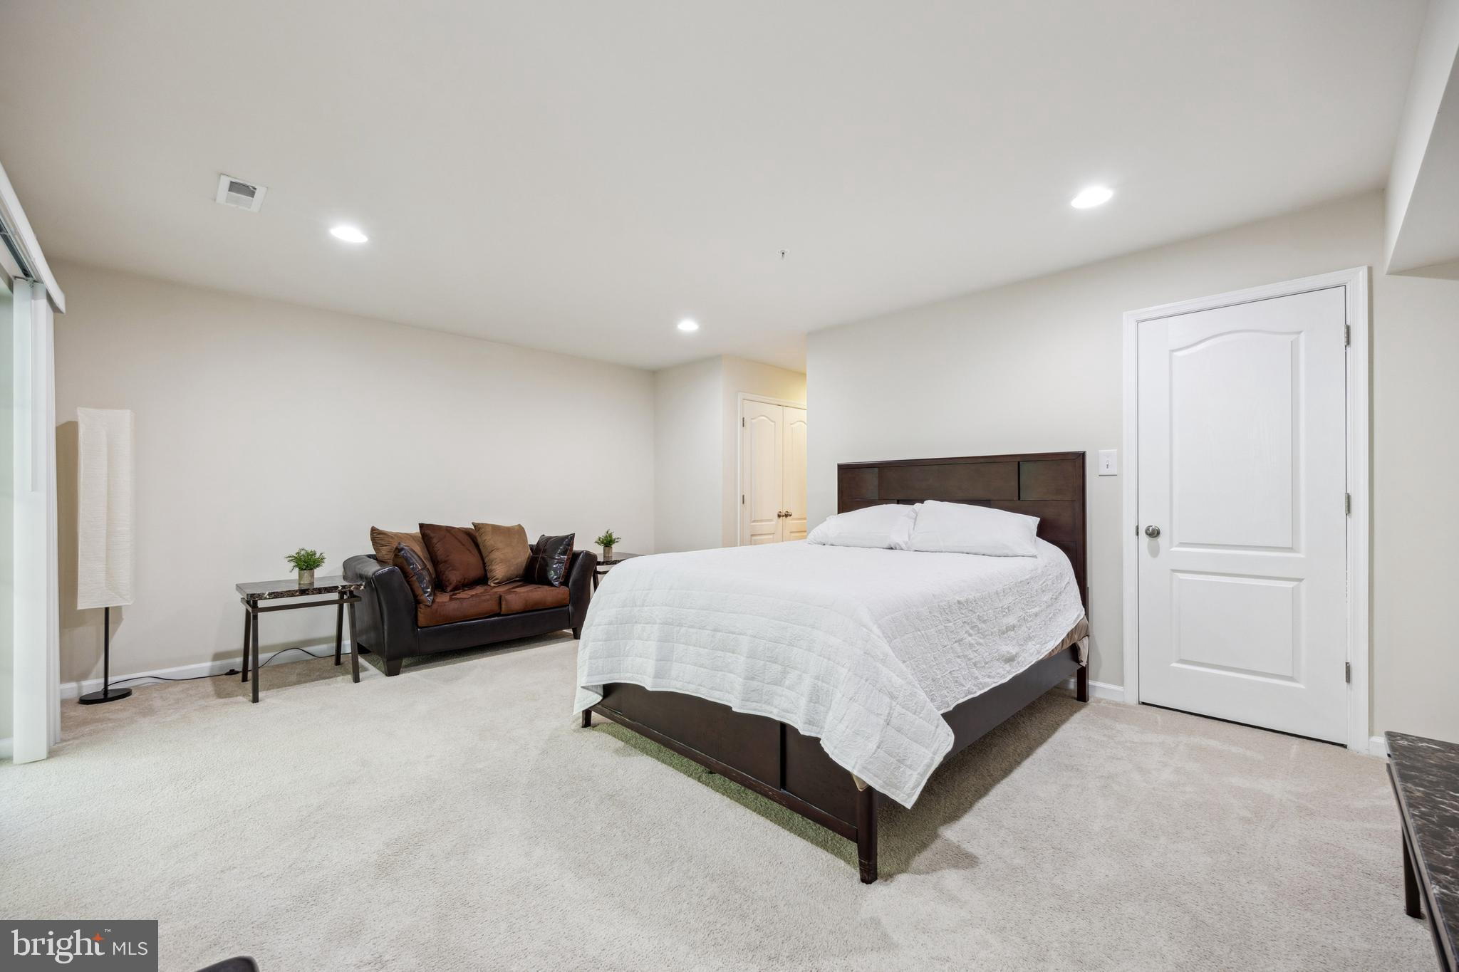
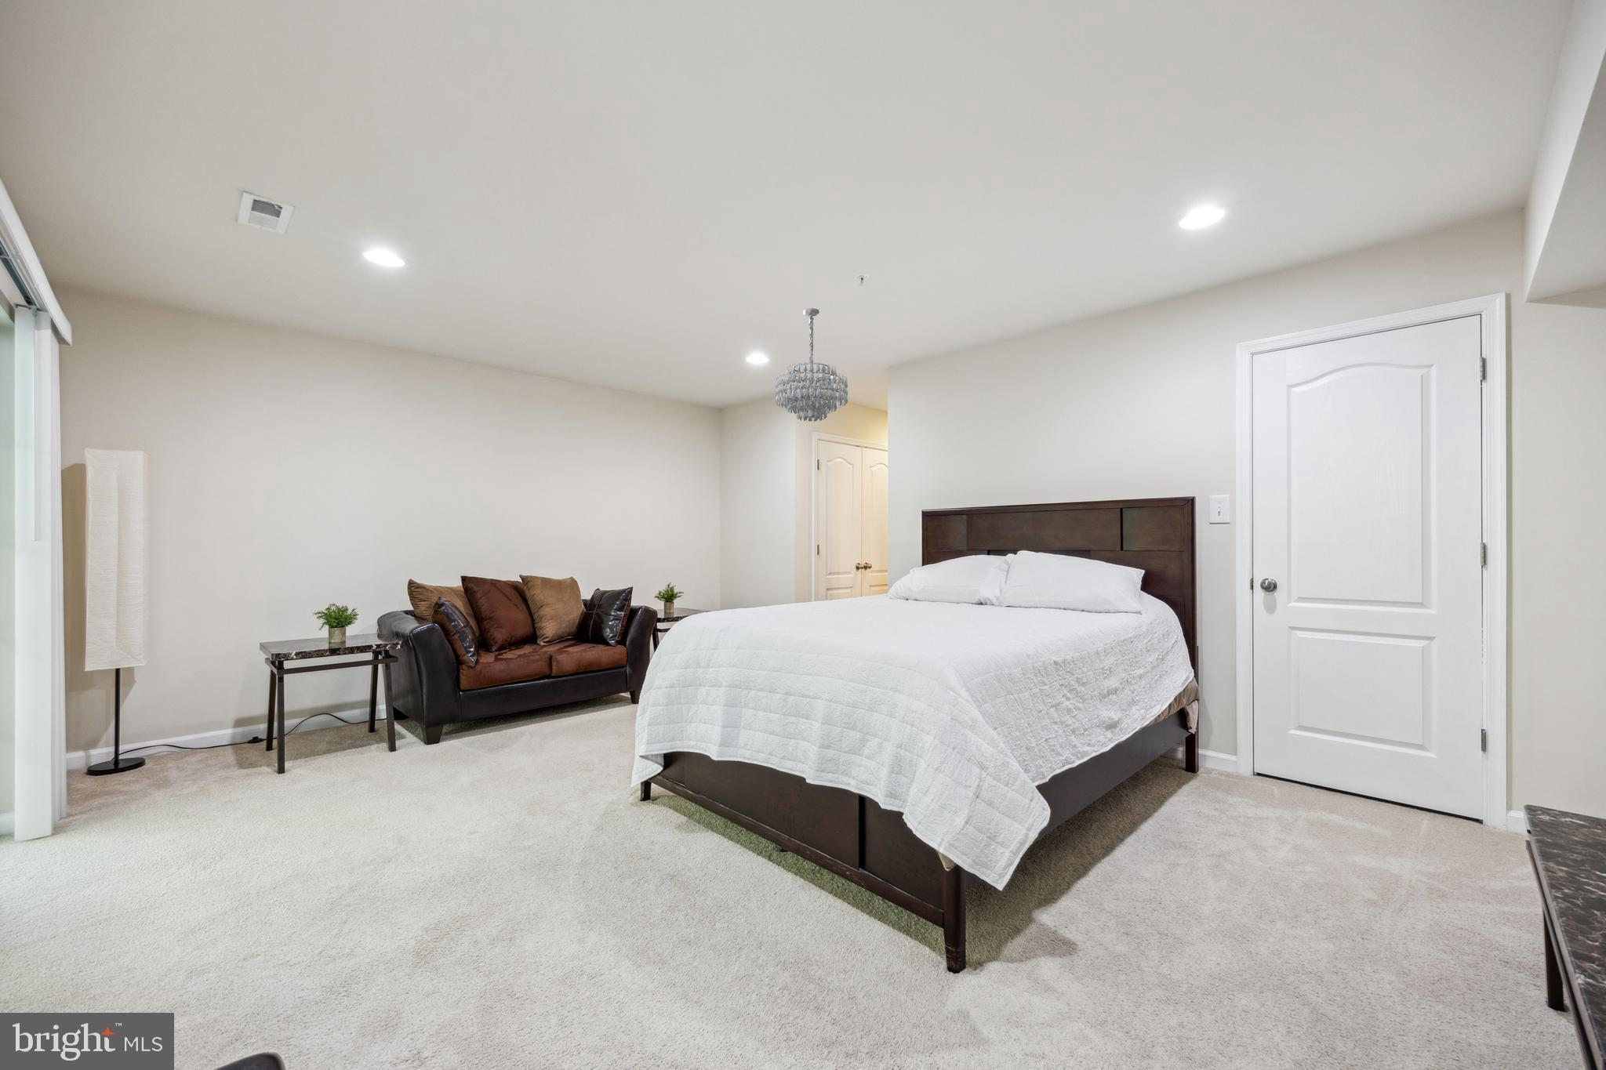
+ chandelier (811, 365)
